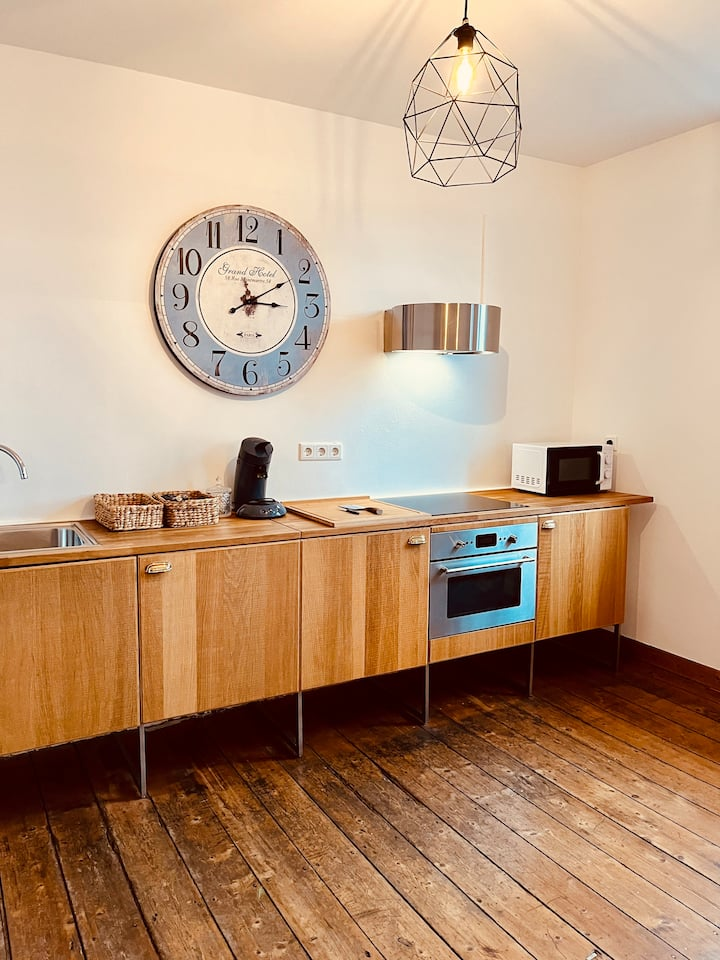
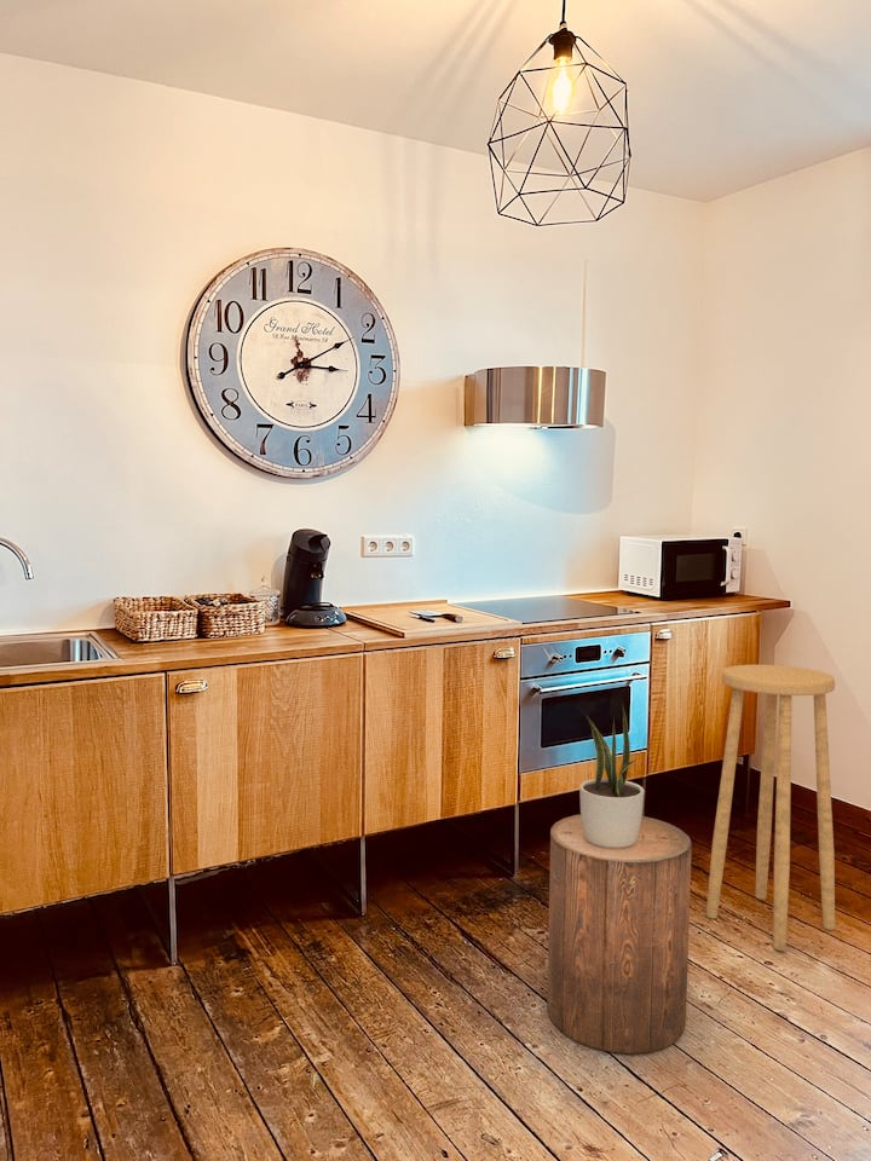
+ stool (617, 924)
+ stool (772, 798)
+ potted plant (611, 768)
